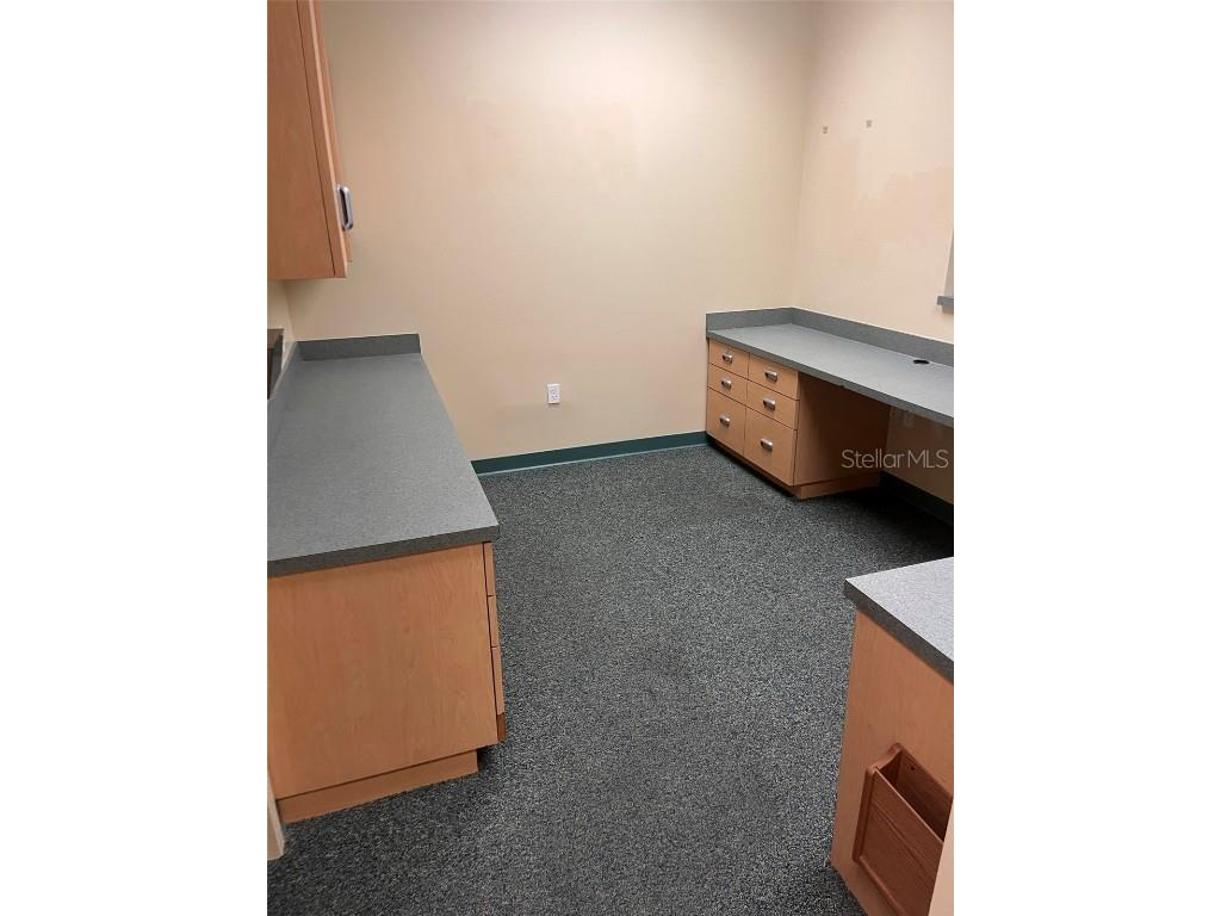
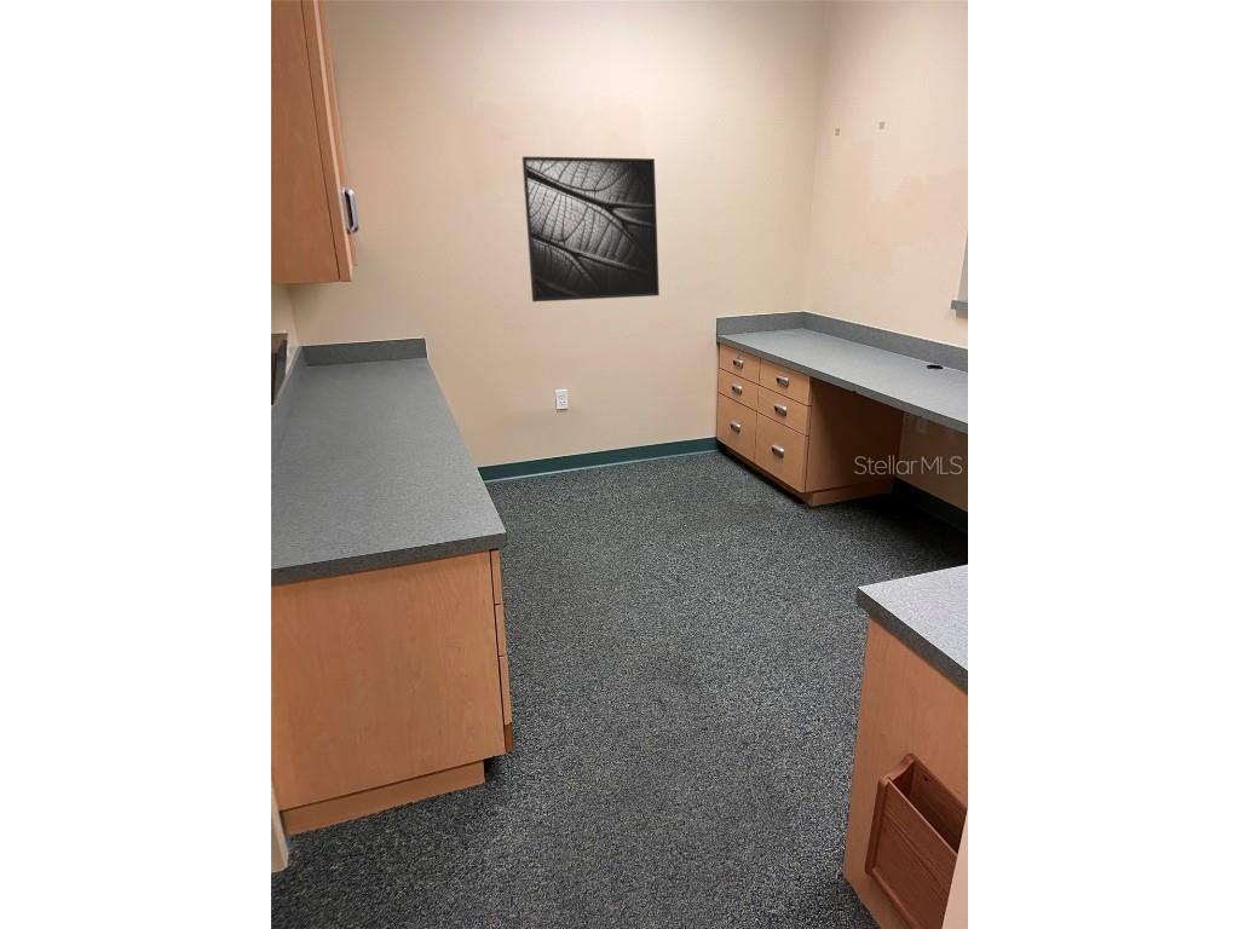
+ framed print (593, 229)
